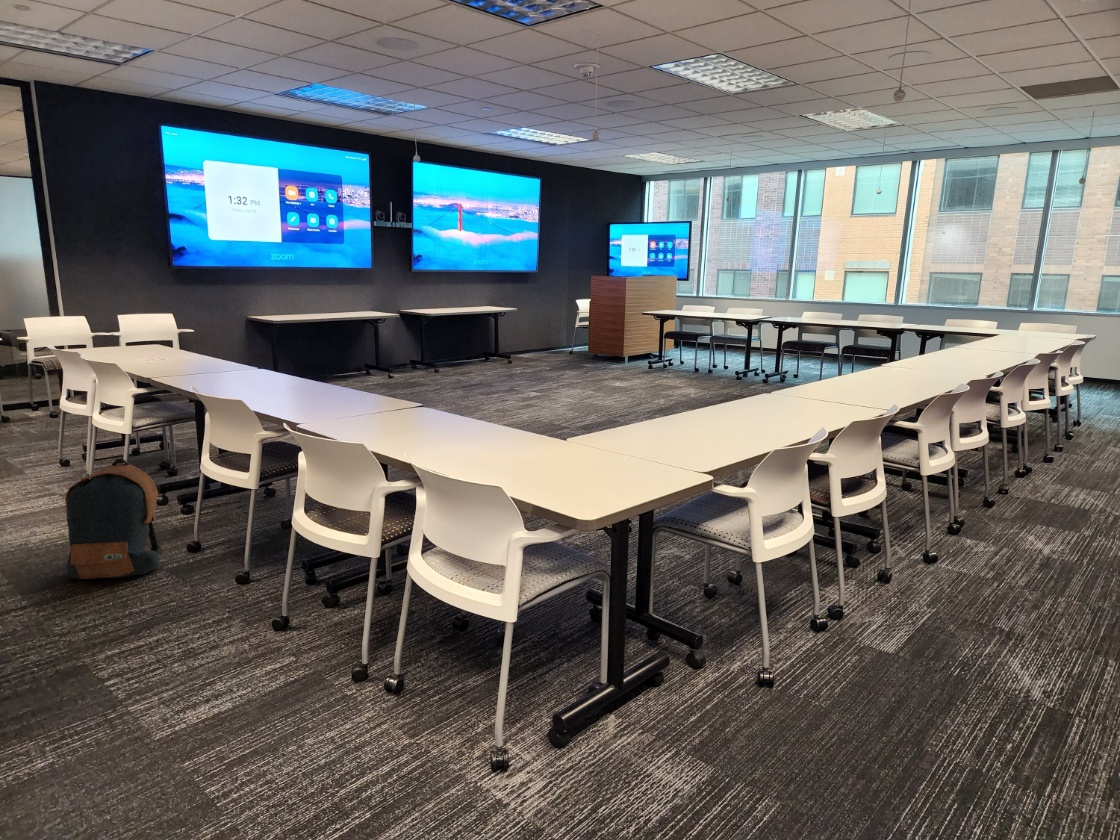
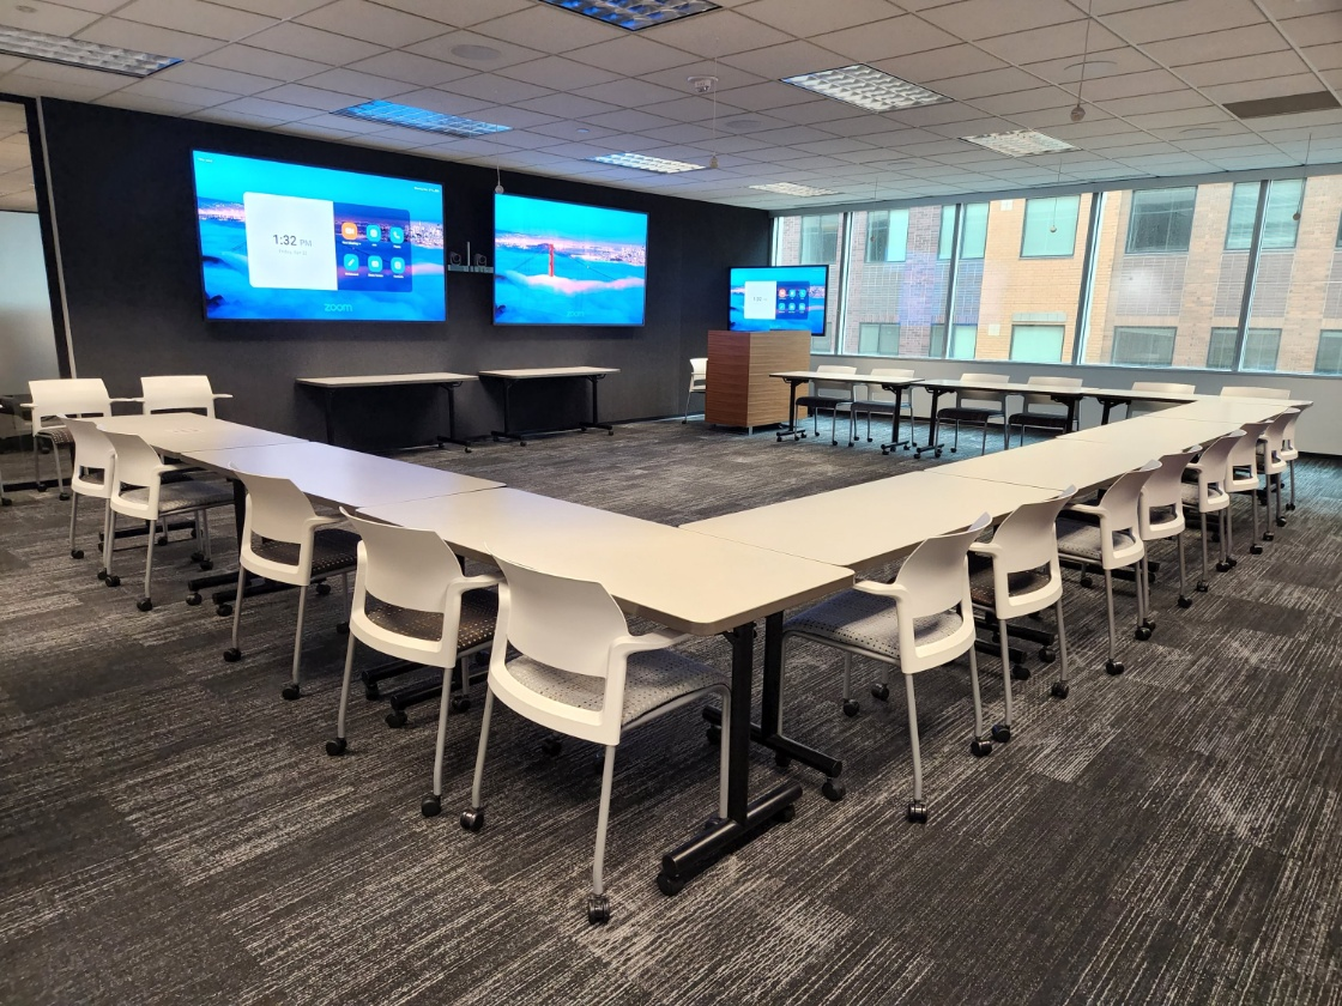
- backpack (115, 516)
